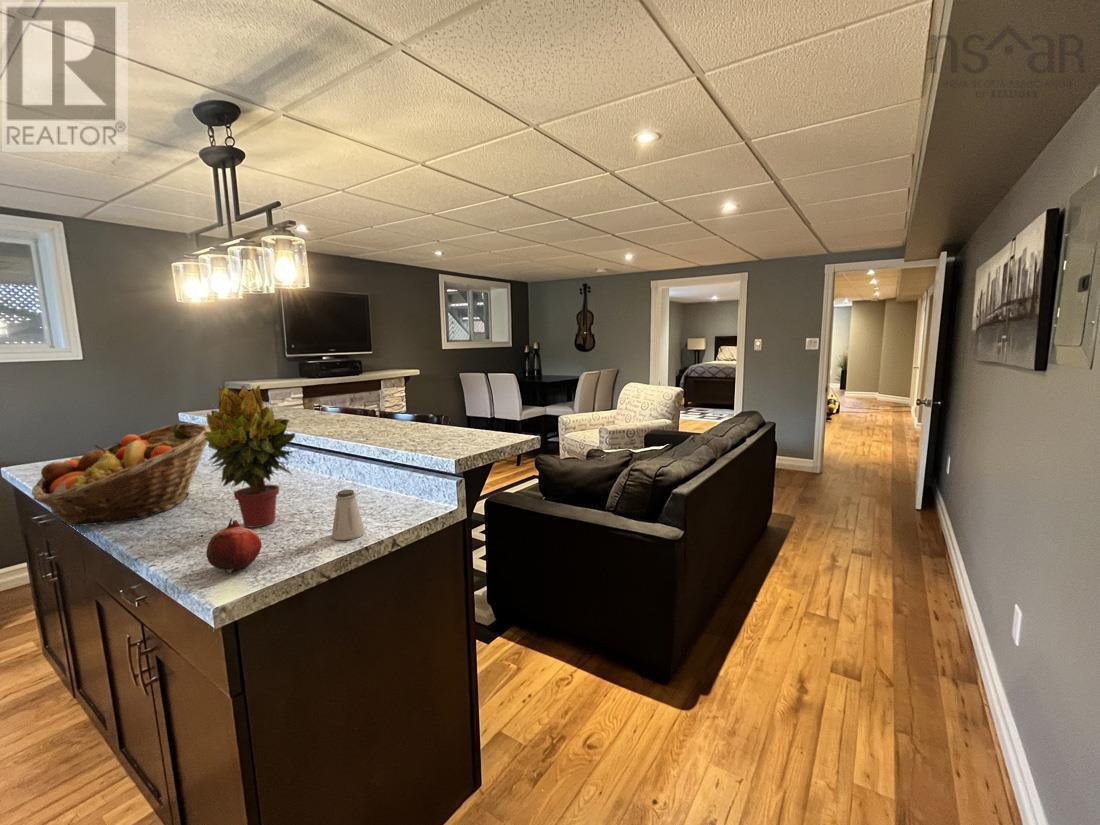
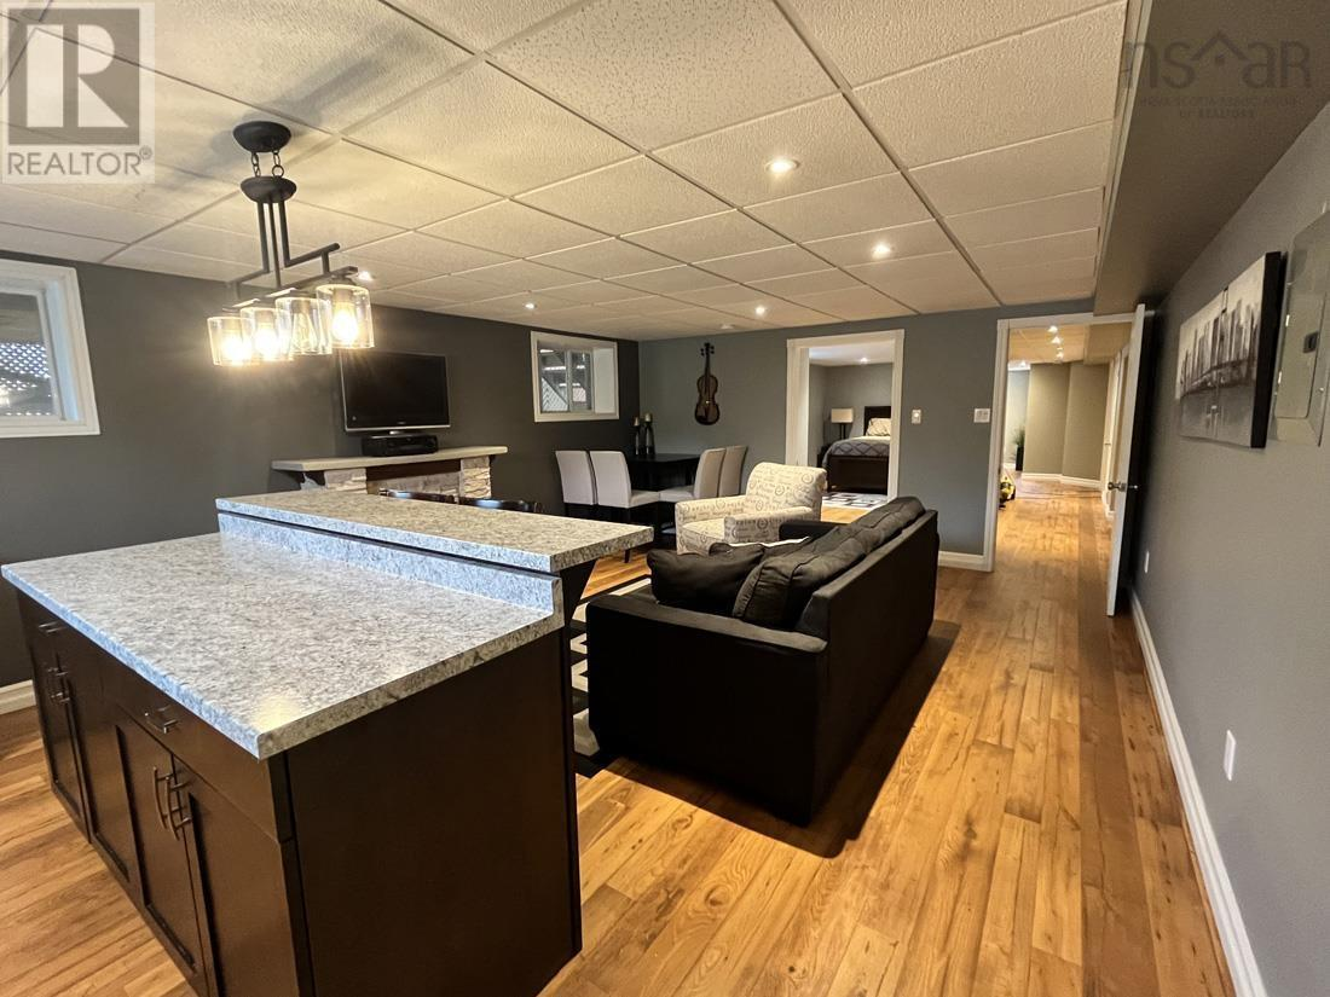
- fruit basket (131, 468)
- potted plant (252, 453)
- fruit (234, 543)
- saltshaker (347, 512)
